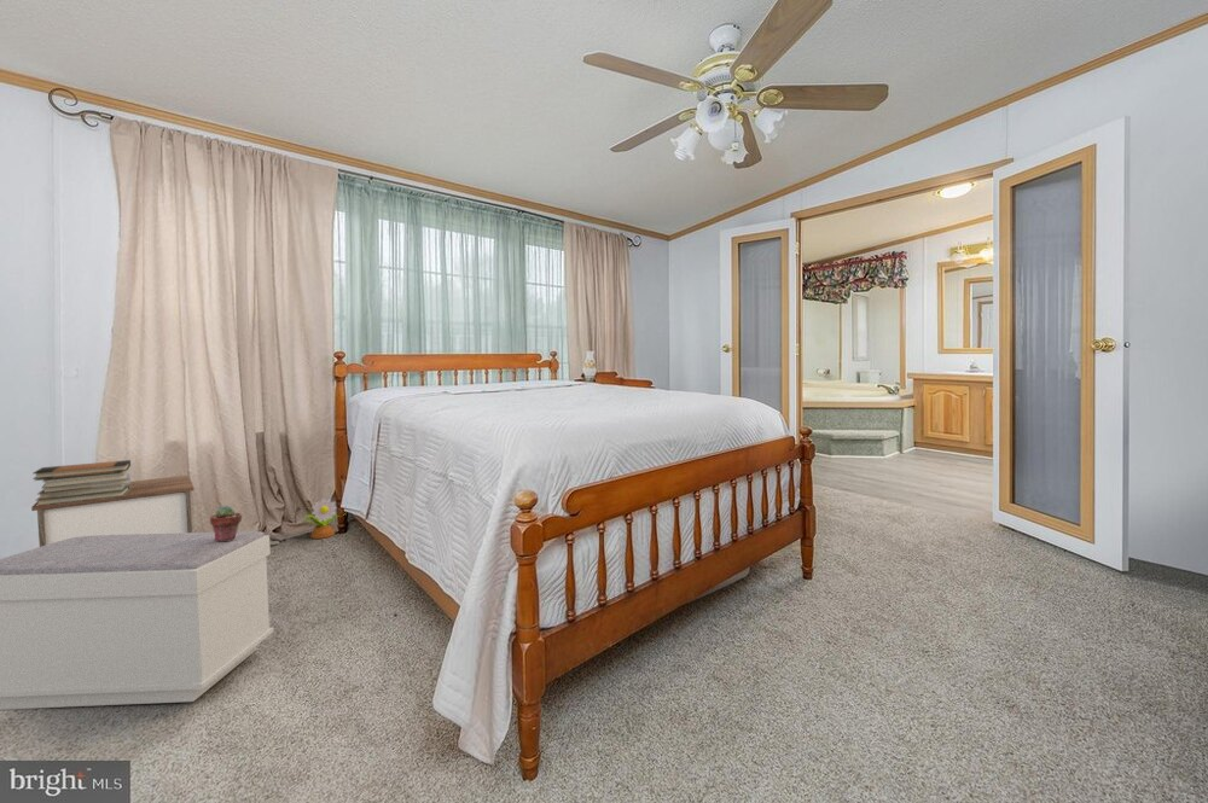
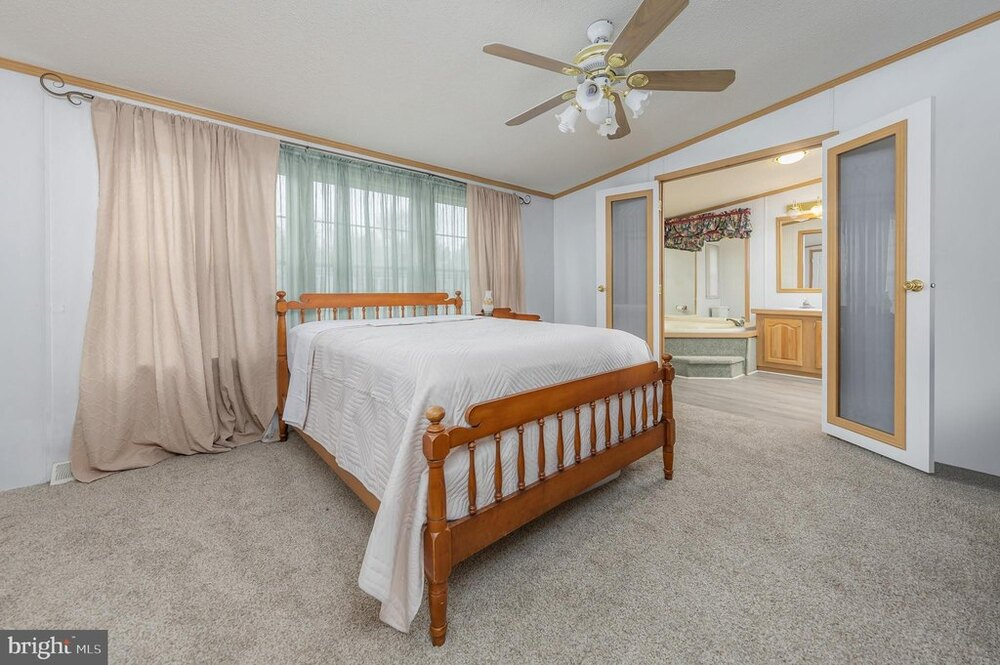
- book stack (86, 481)
- decorative plant (323, 514)
- nightstand (124, 534)
- bench (132, 610)
- potted succulent (223, 522)
